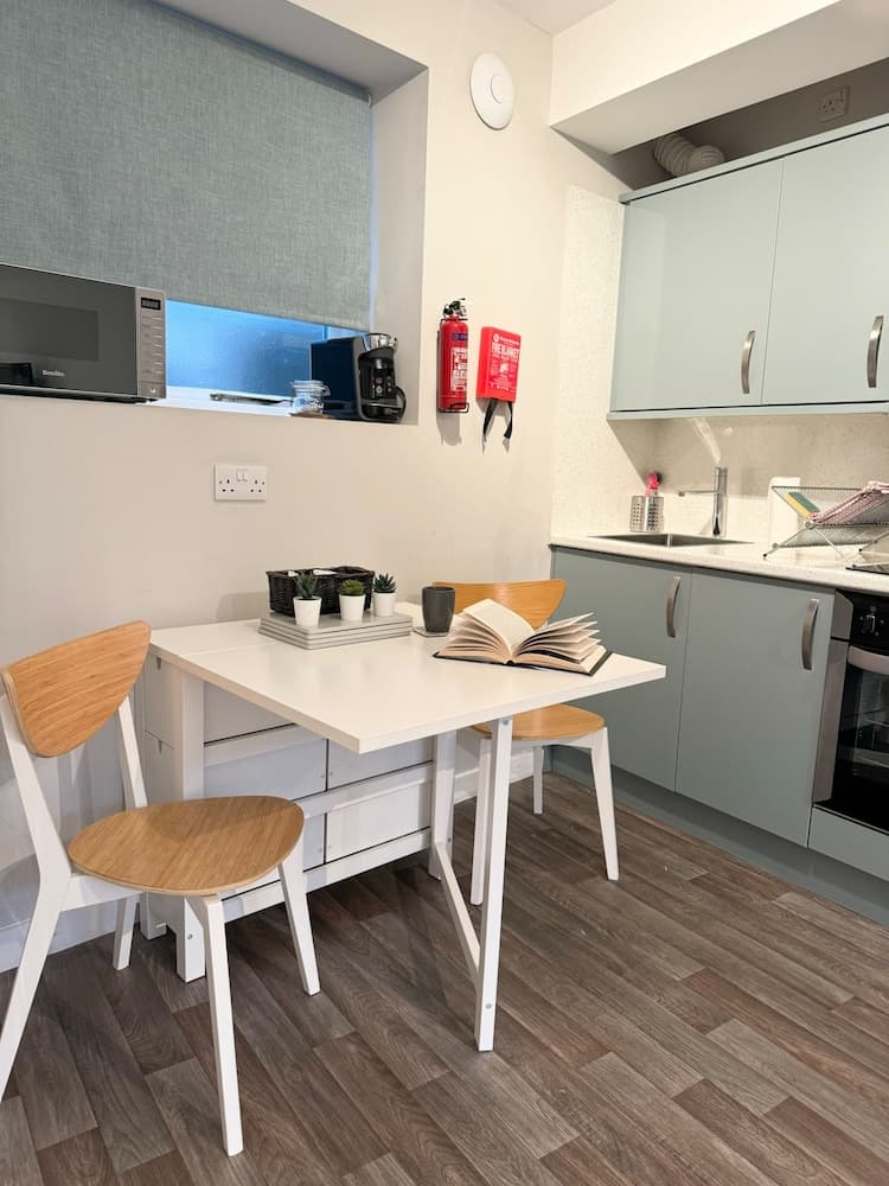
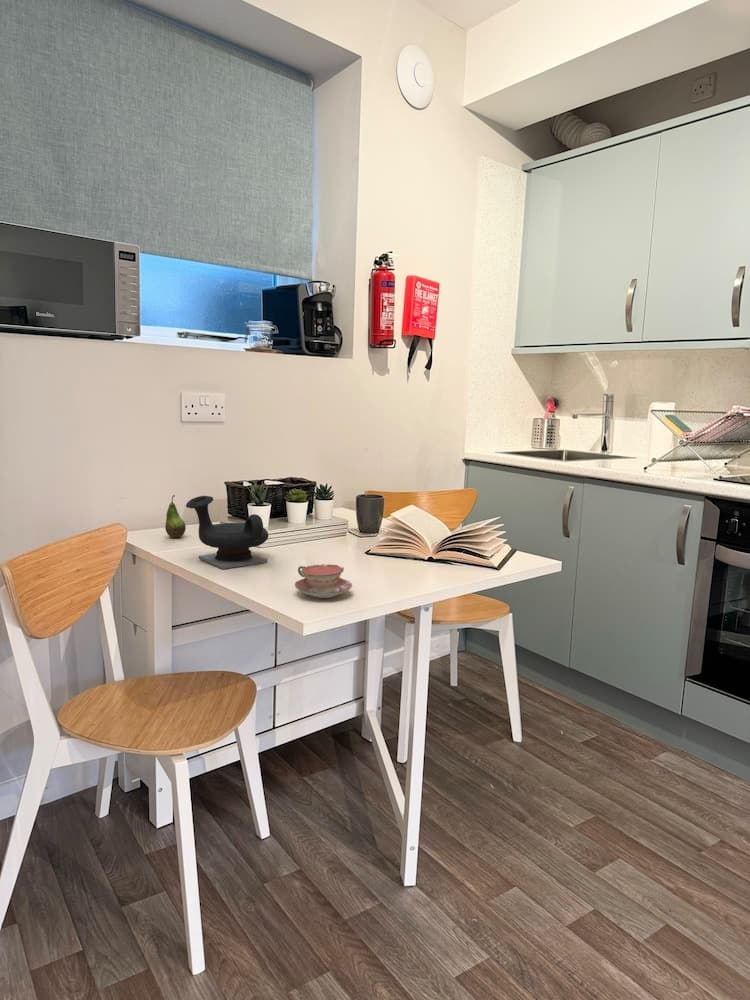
+ fruit (175, 515)
+ teacup (322, 580)
+ teapot (231, 529)
